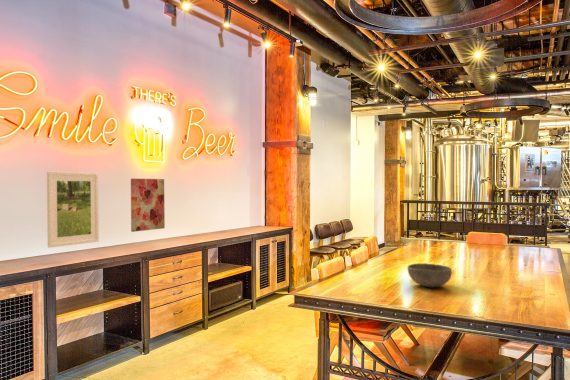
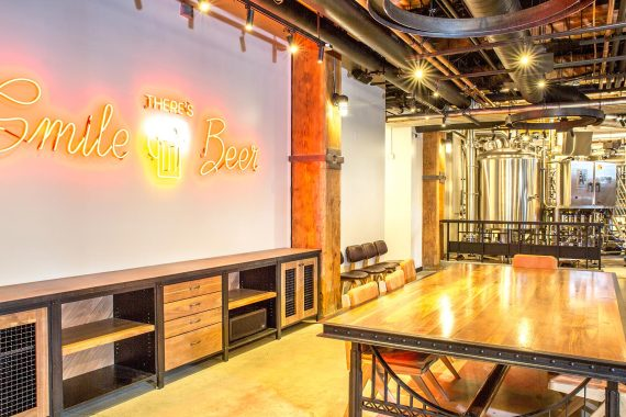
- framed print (74, 208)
- bowl (429, 276)
- wall art (148, 204)
